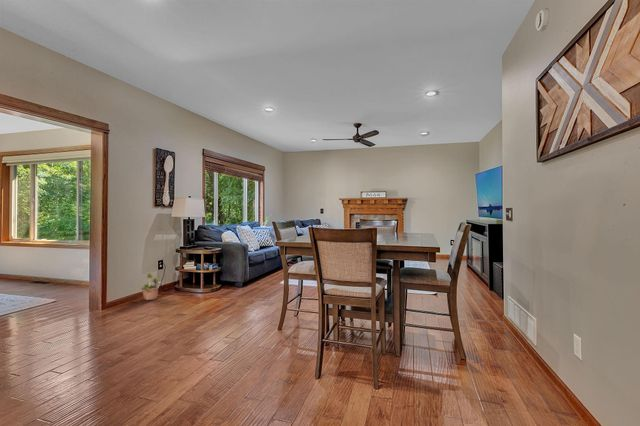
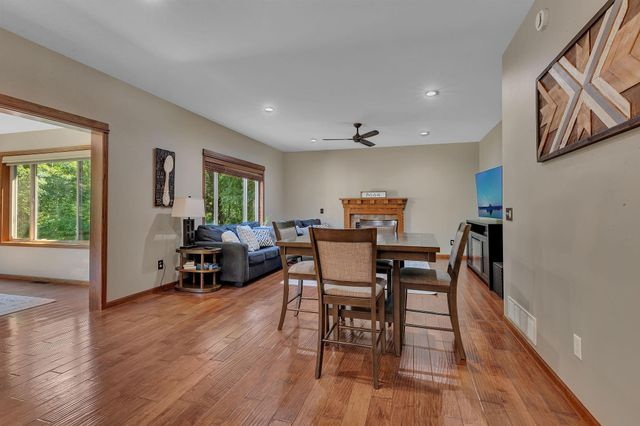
- potted plant (149, 284)
